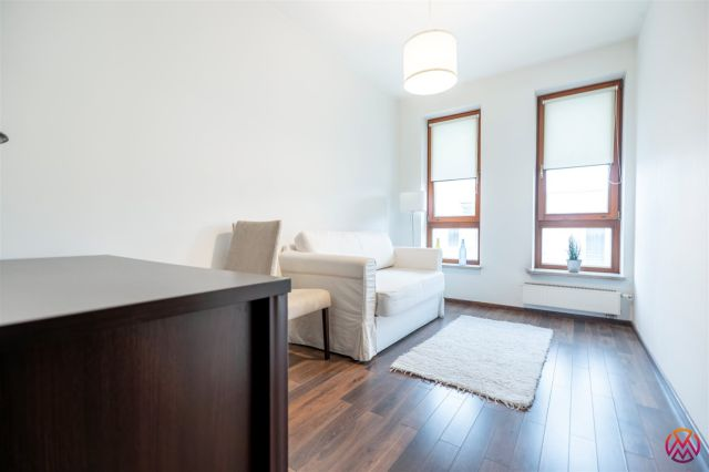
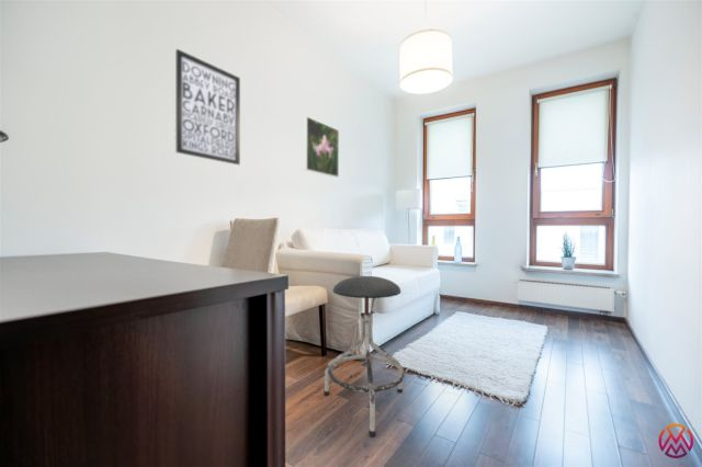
+ stool (370, 339)
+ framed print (321, 148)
+ wall art (210, 112)
